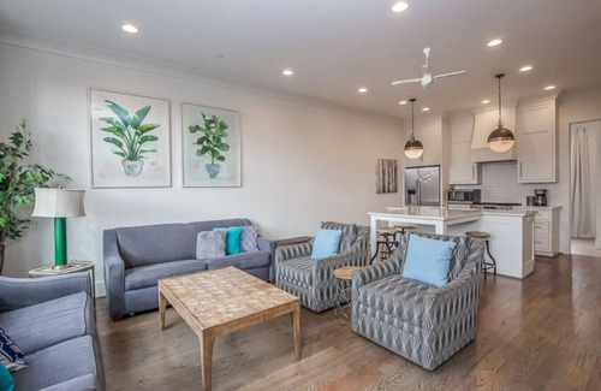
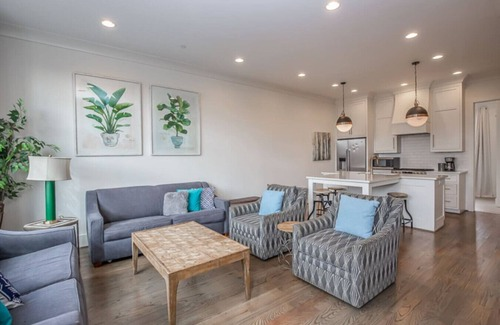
- ceiling fan (427, 66)
